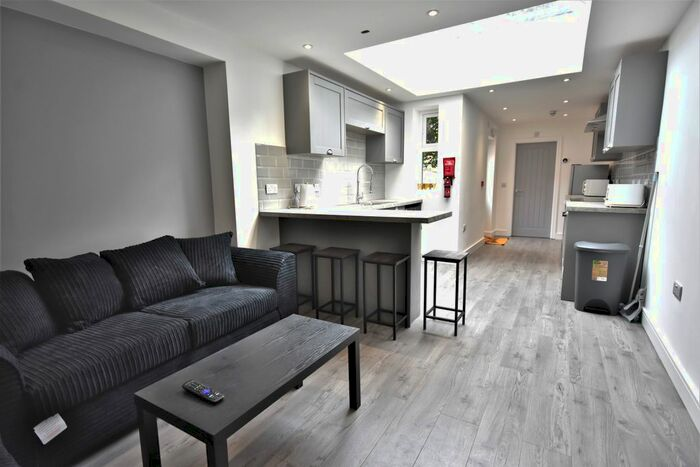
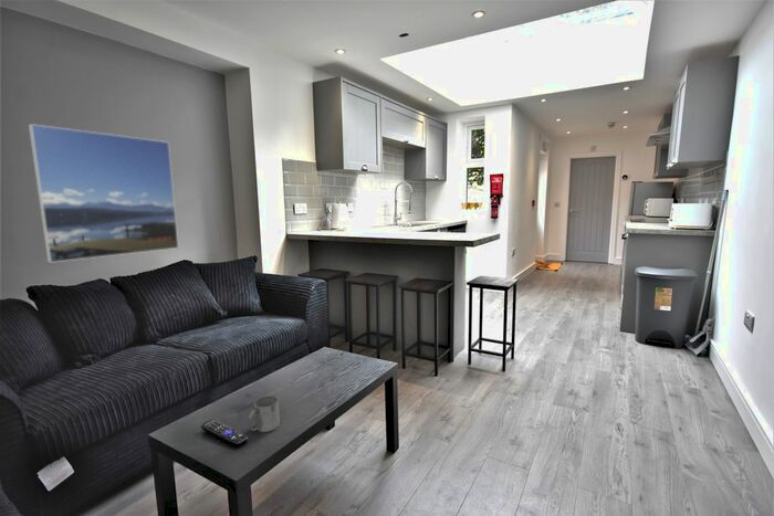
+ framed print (114, 196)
+ mug (262, 415)
